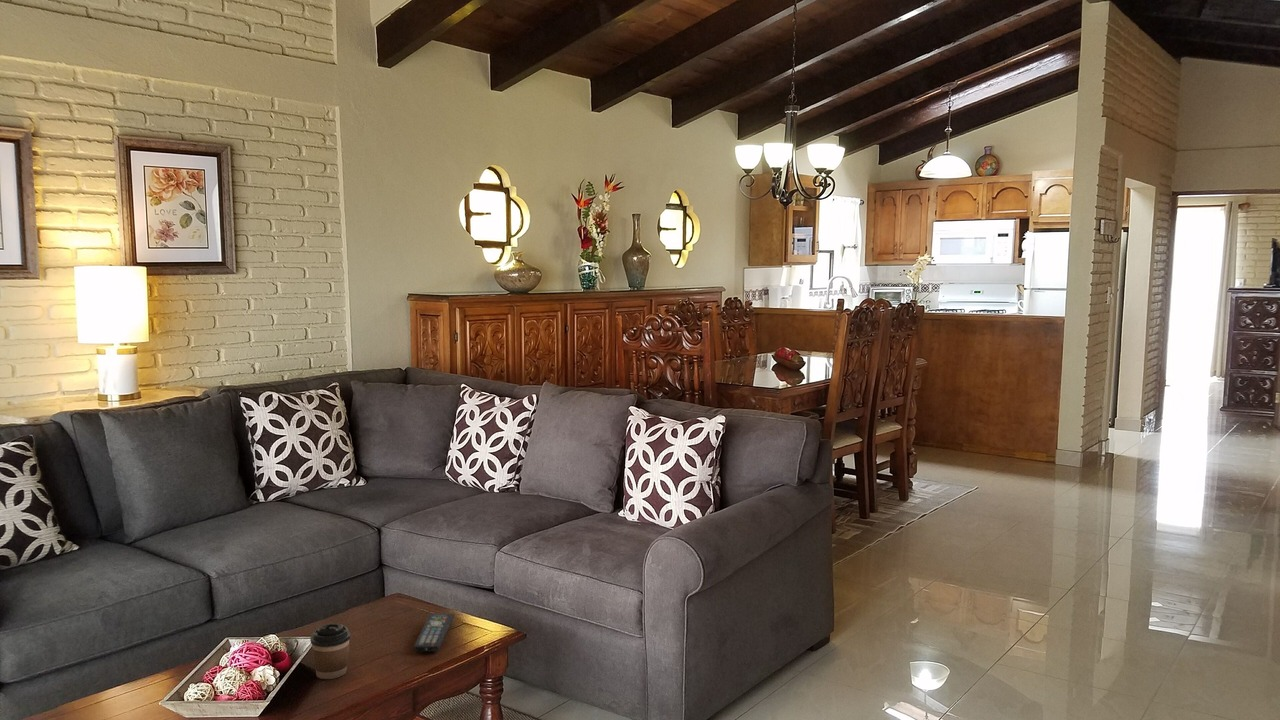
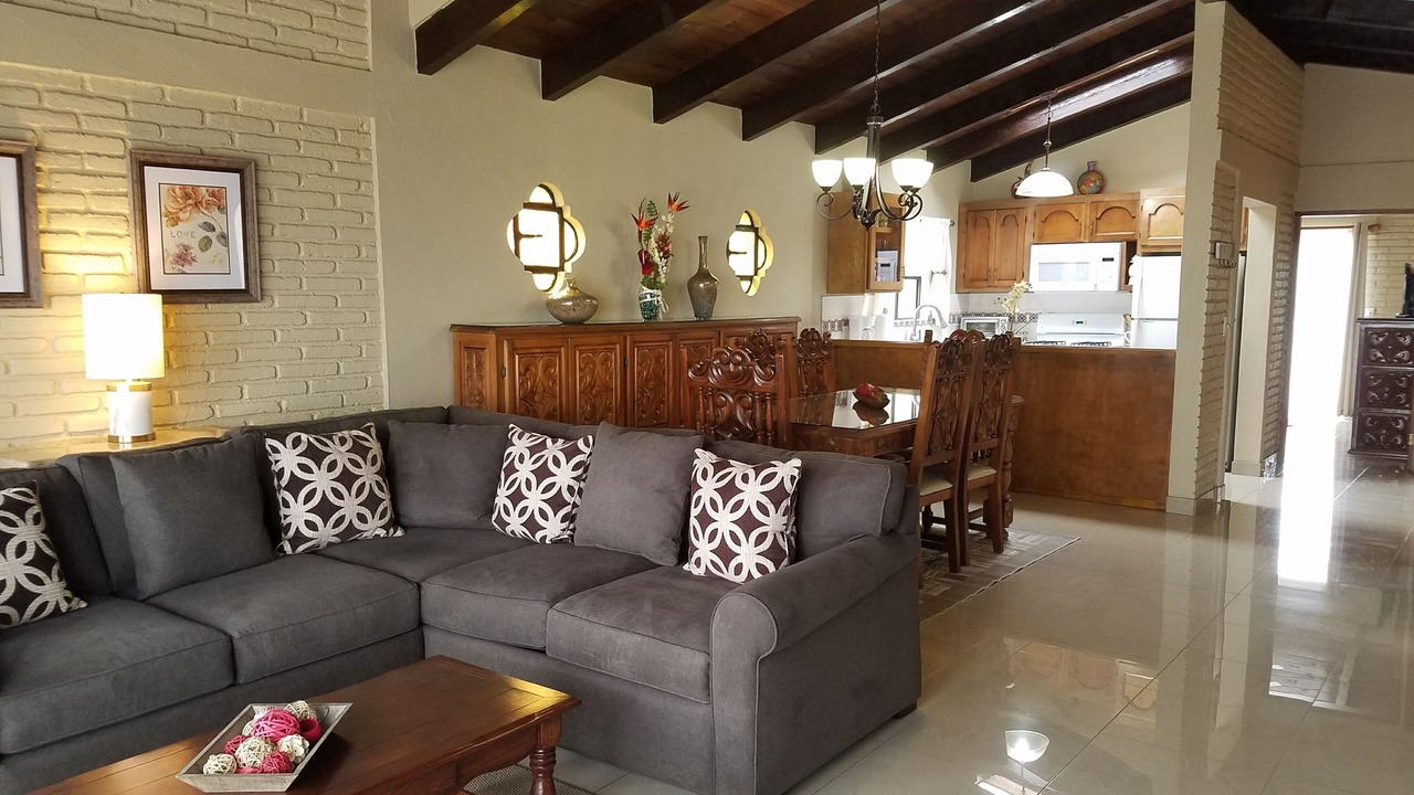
- coffee cup (330, 648)
- remote control (435, 630)
